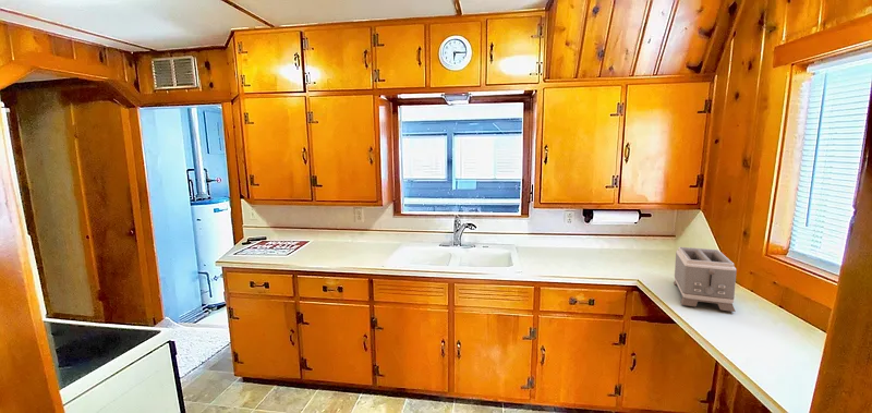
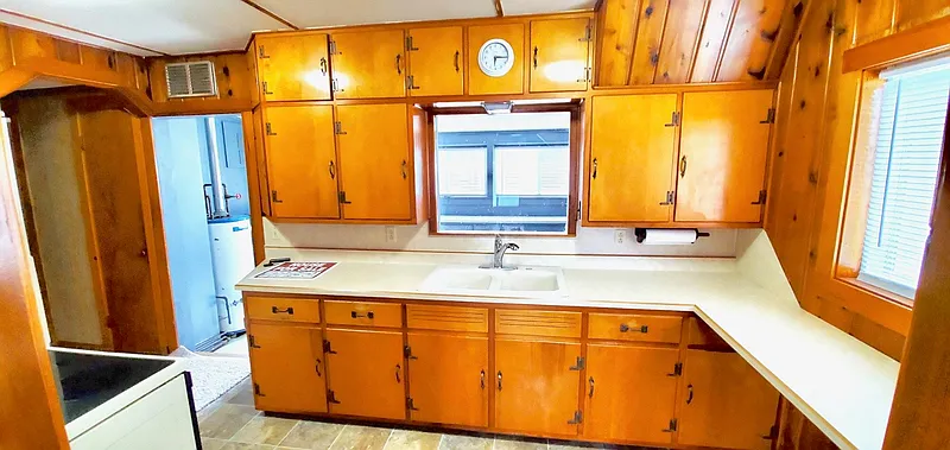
- toaster (702, 276)
